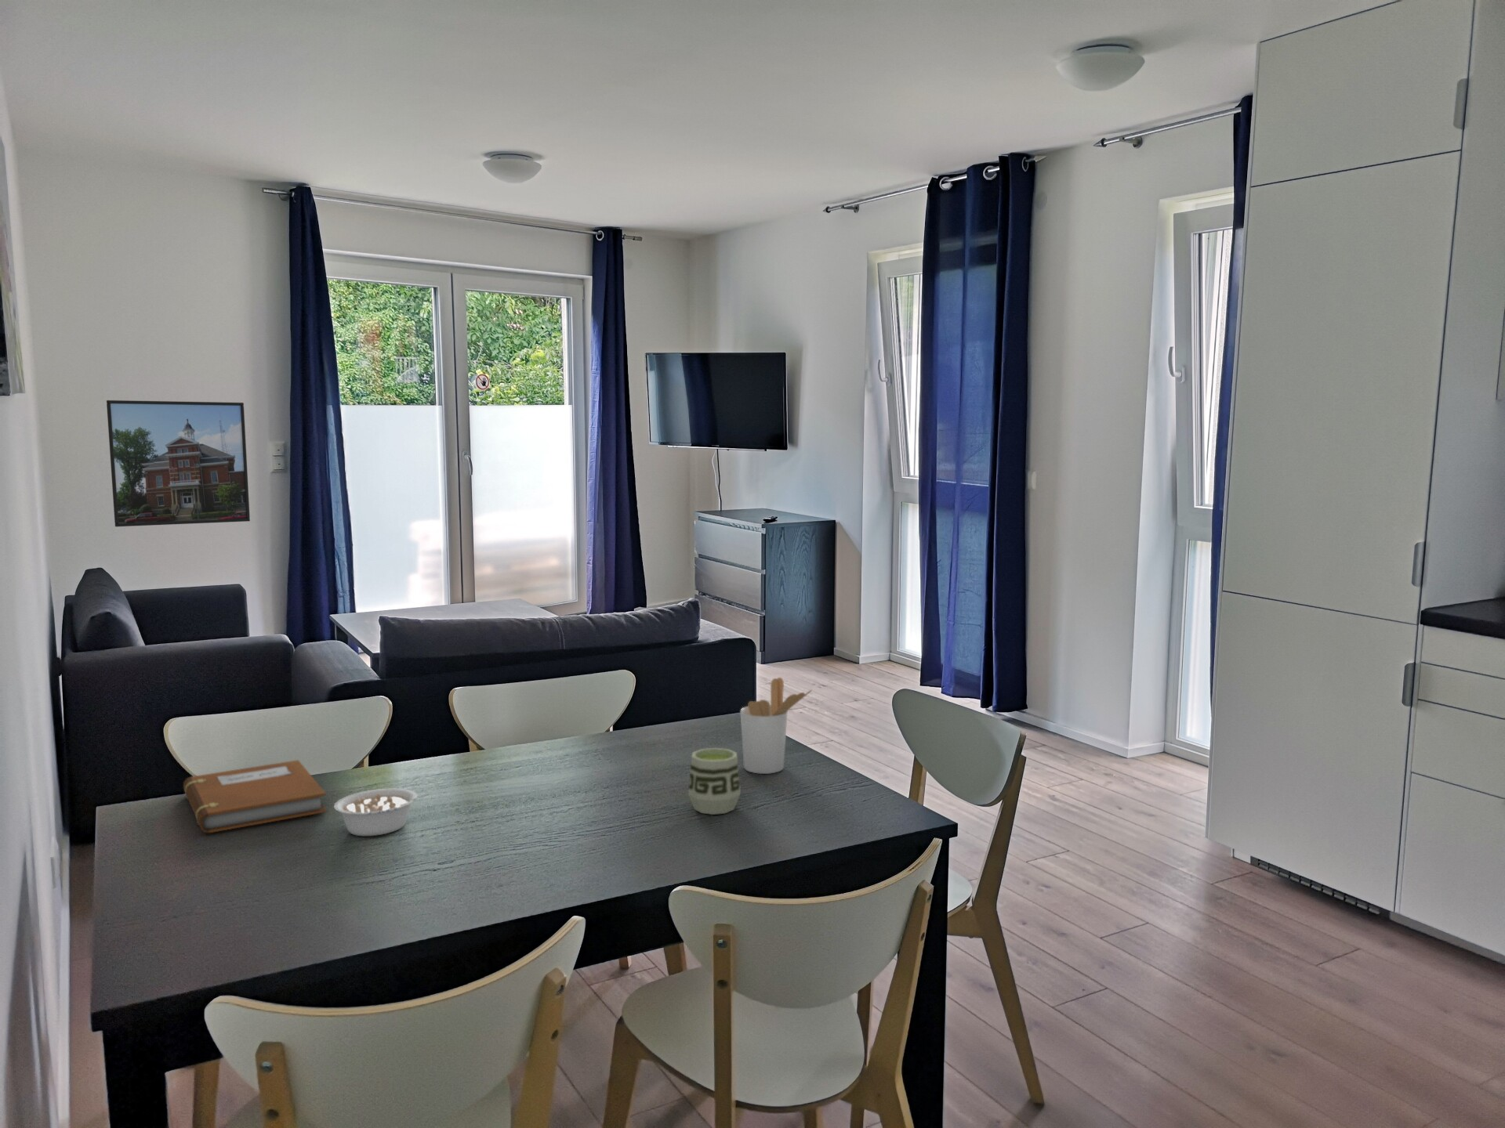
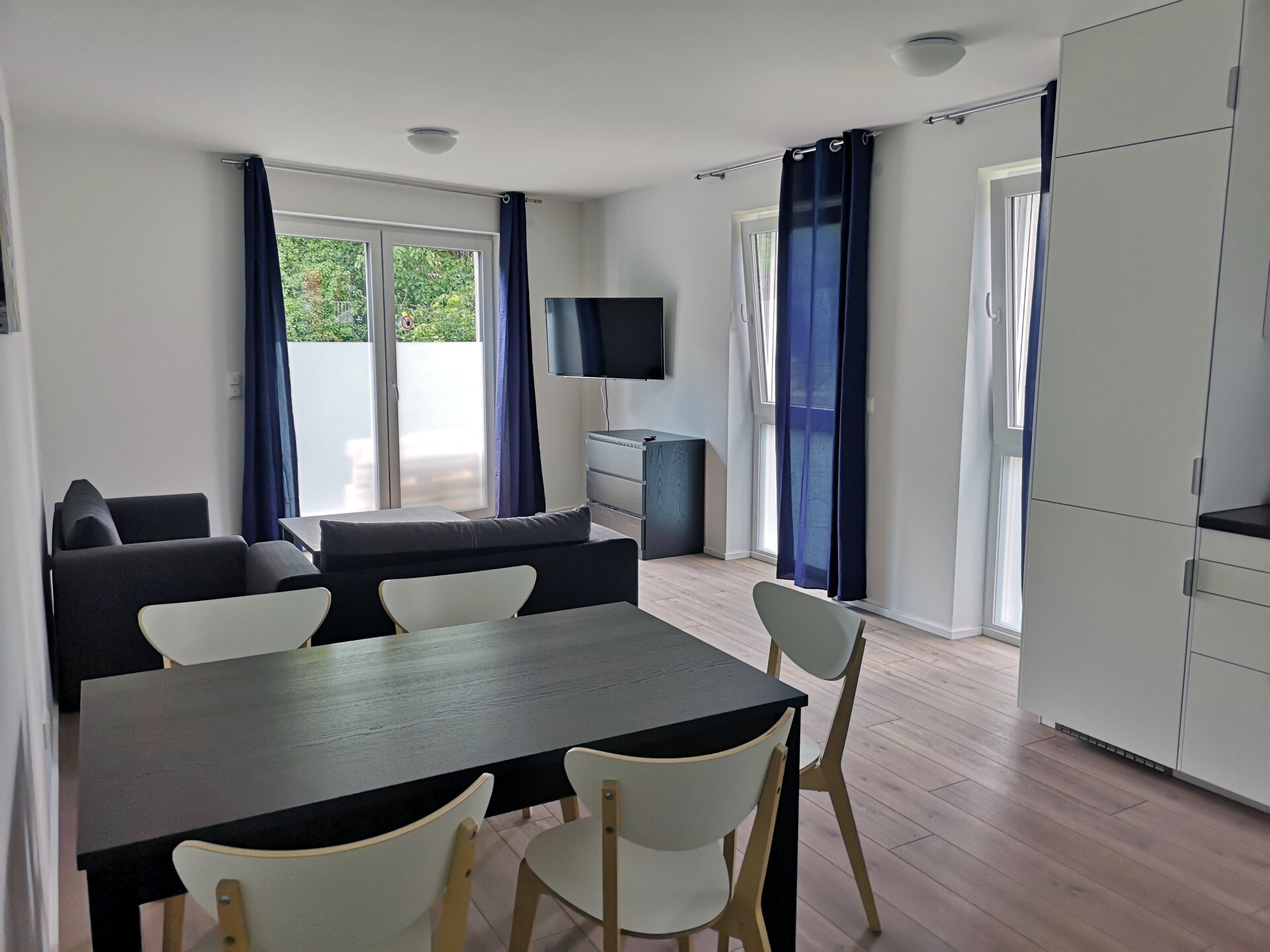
- notebook (251, 794)
- utensil holder (775, 726)
- legume (379, 810)
- cup (715, 781)
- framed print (180, 463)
